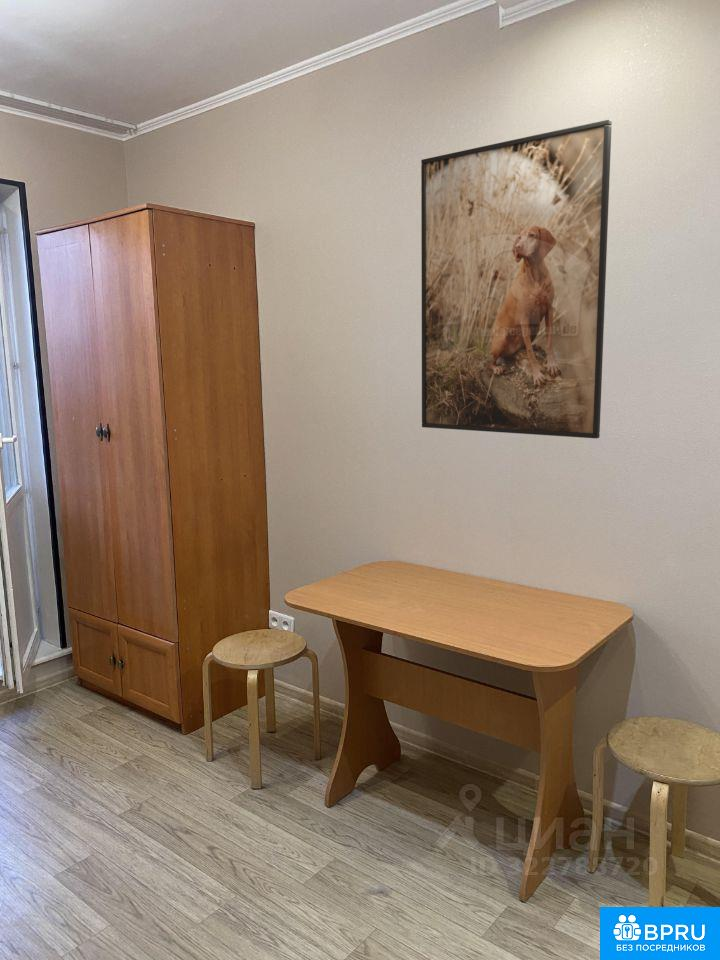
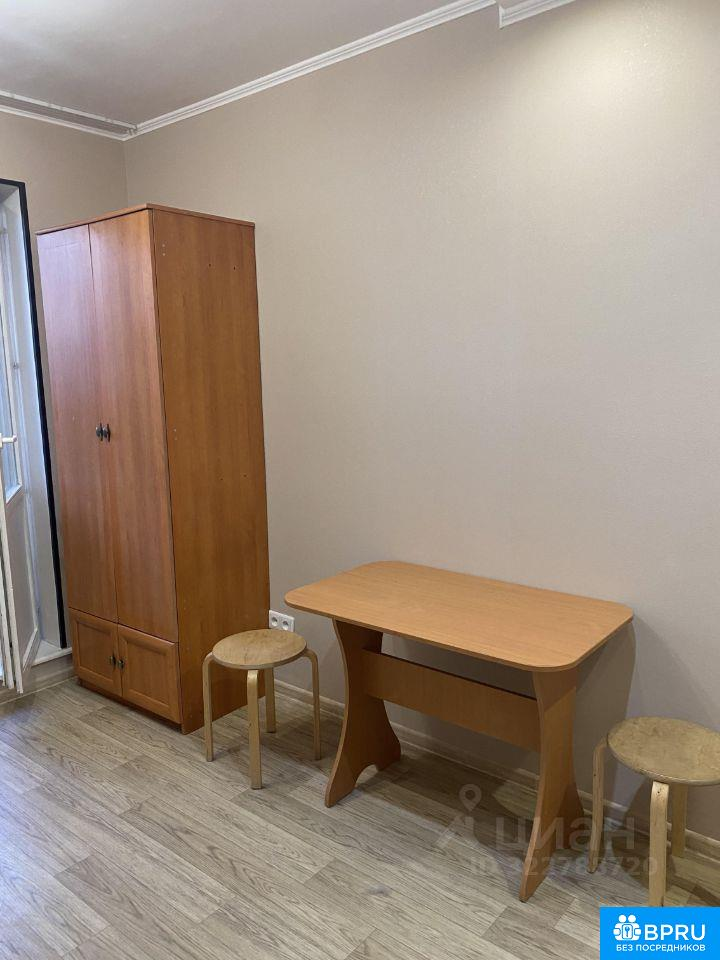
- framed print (505, 291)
